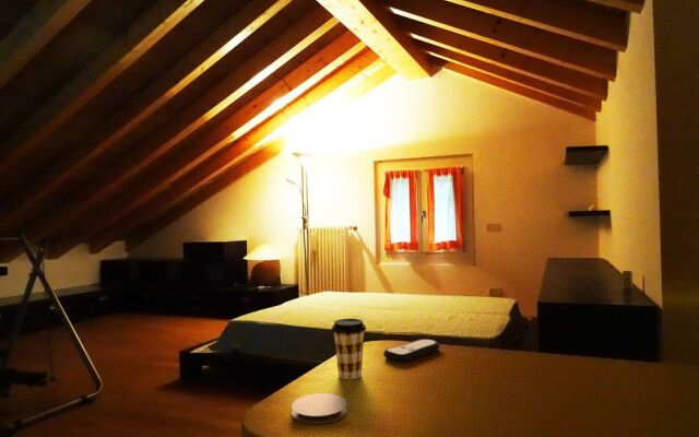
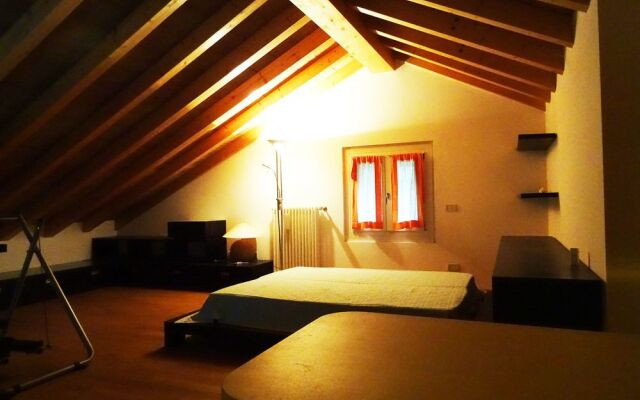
- coffee cup (348, 349)
- remote control (413, 349)
- coaster (319, 408)
